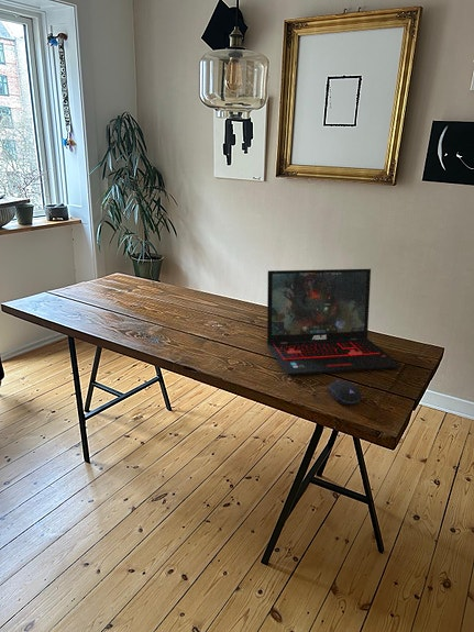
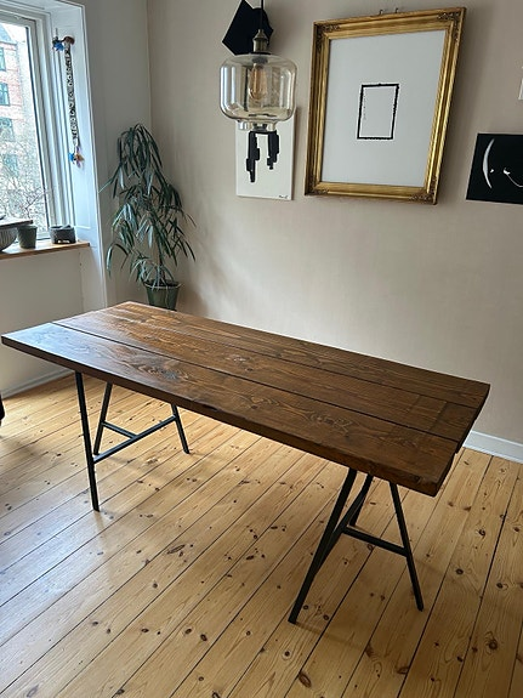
- laptop (332, 318)
- computer mouse (344, 389)
